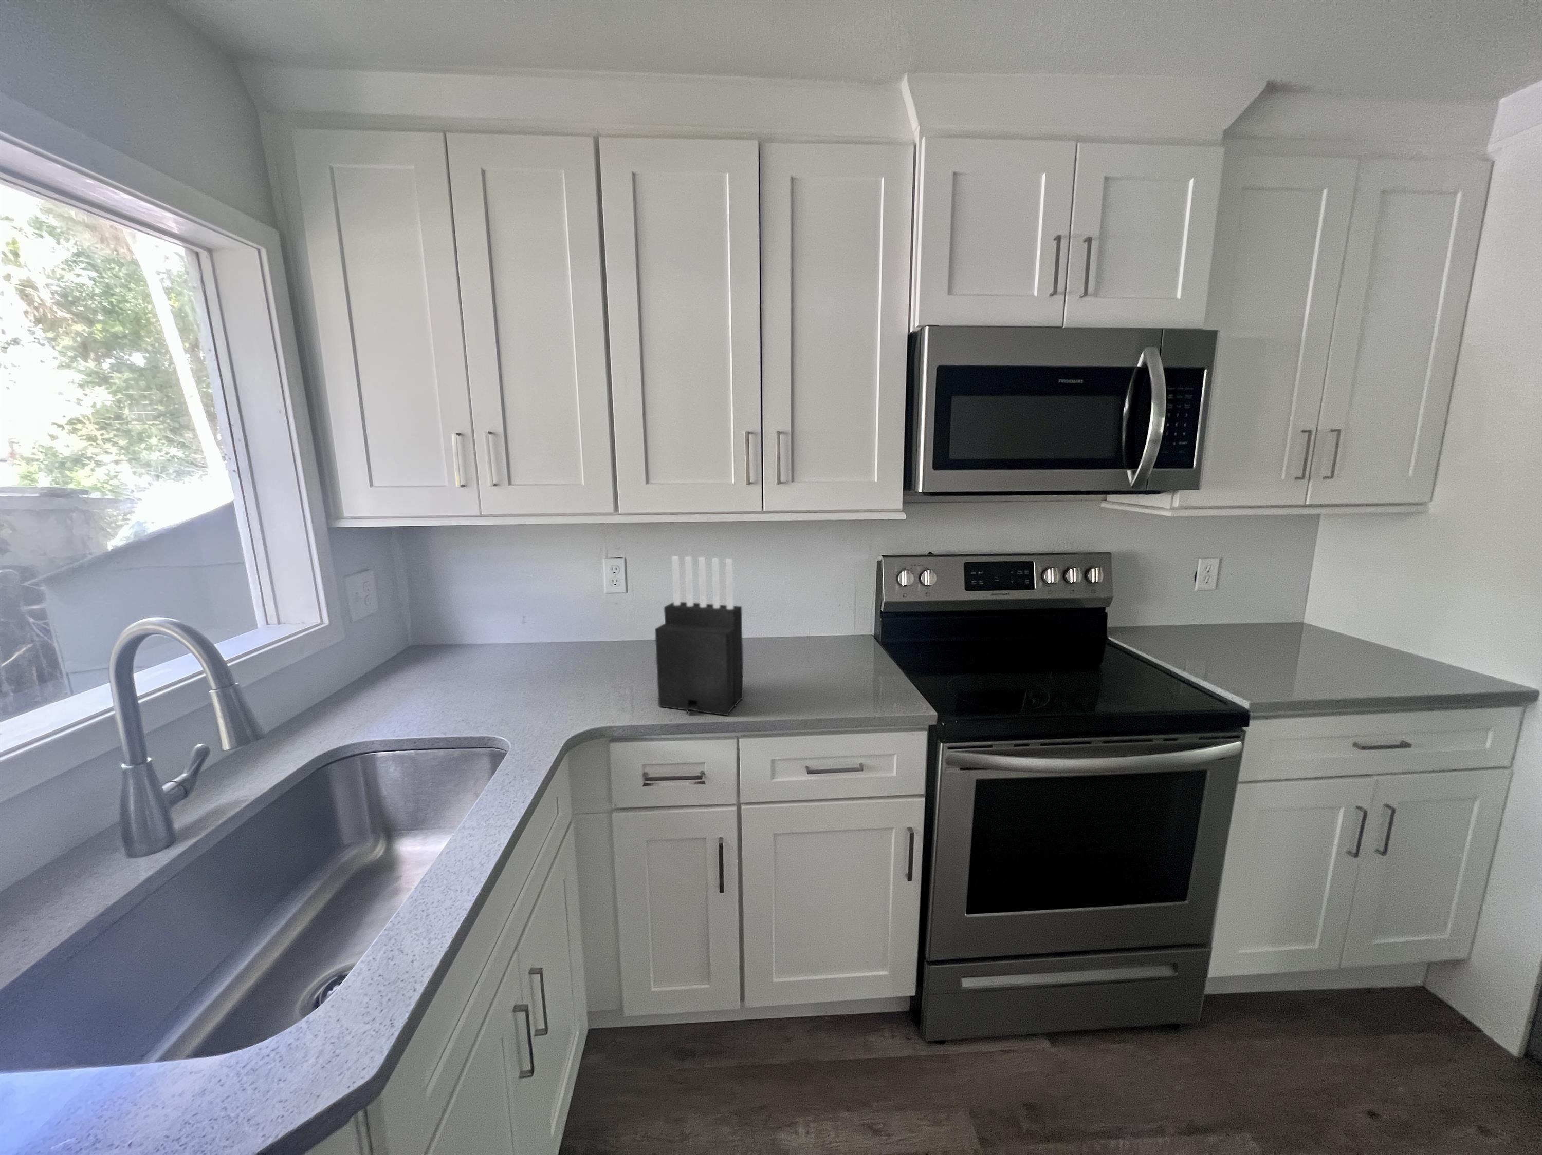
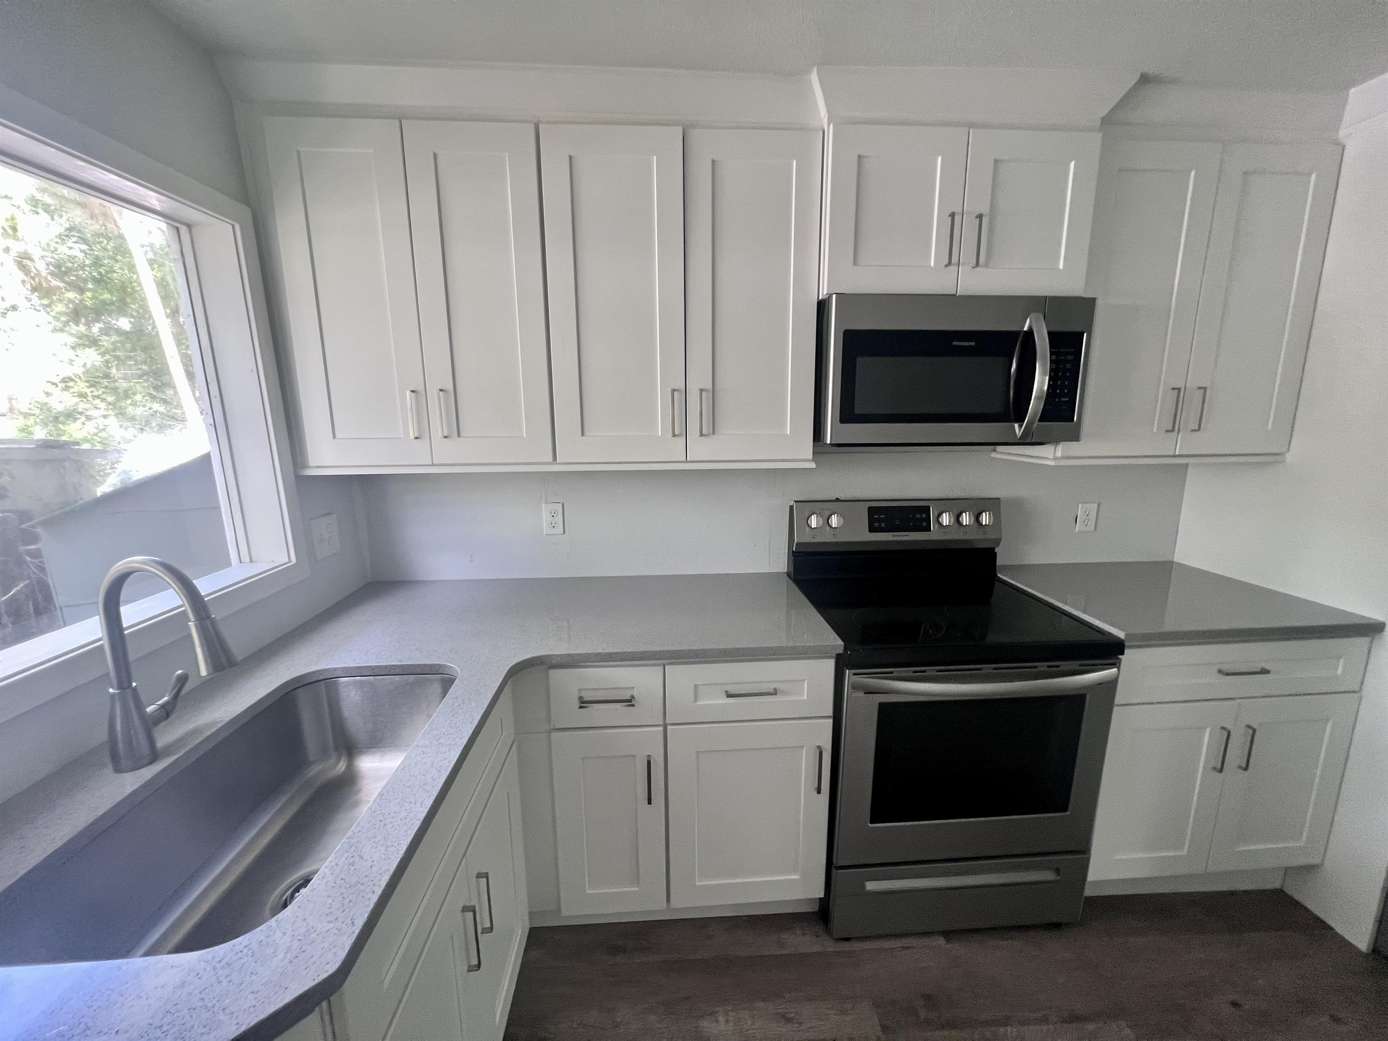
- knife block (697, 635)
